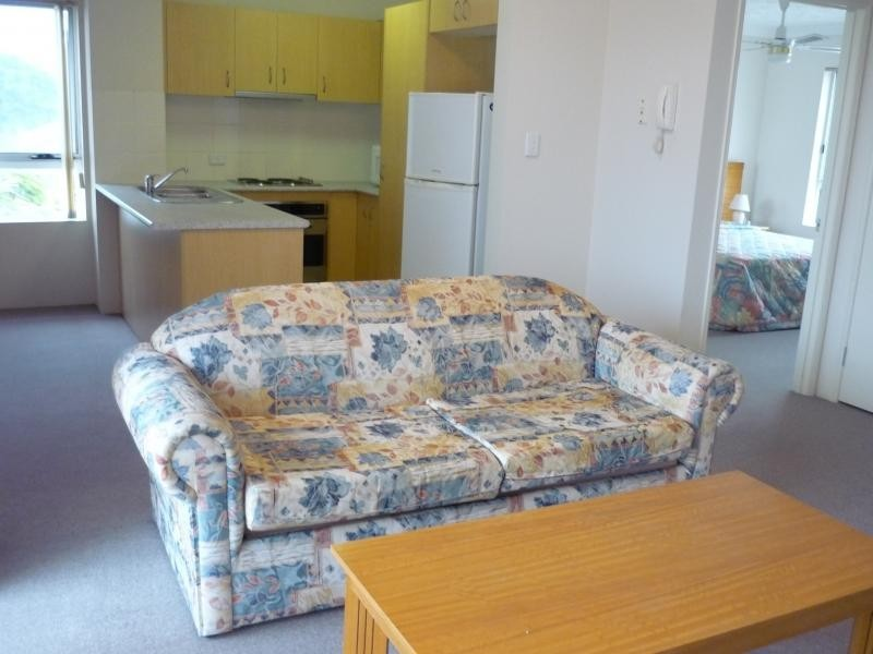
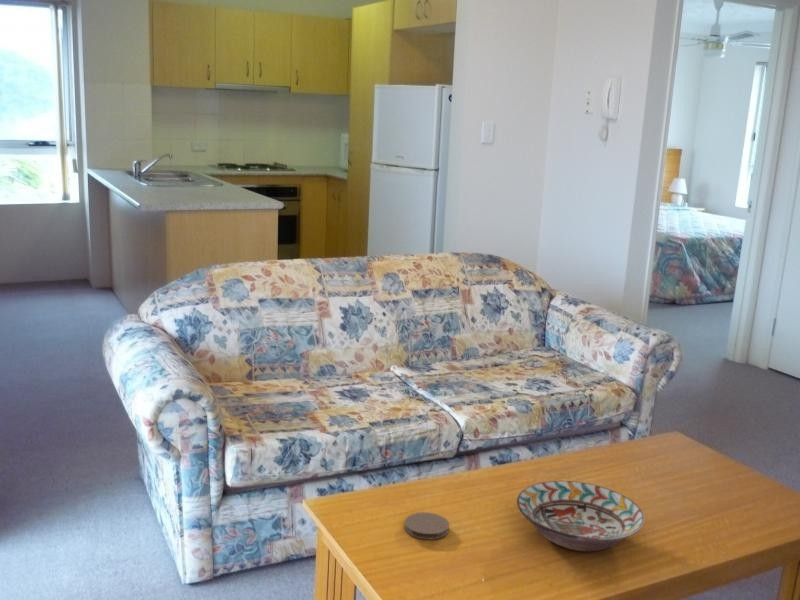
+ coaster (426, 525)
+ decorative bowl (578, 521)
